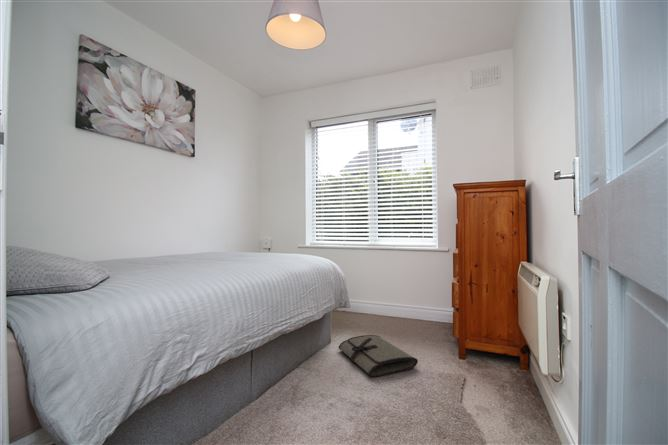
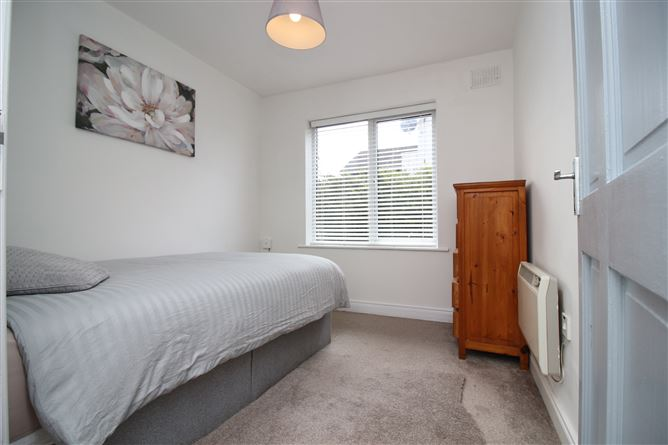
- tool roll (375, 348)
